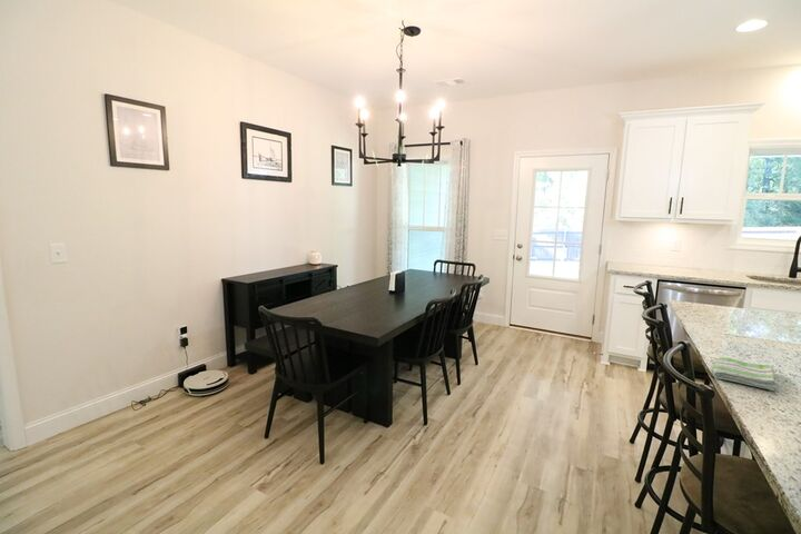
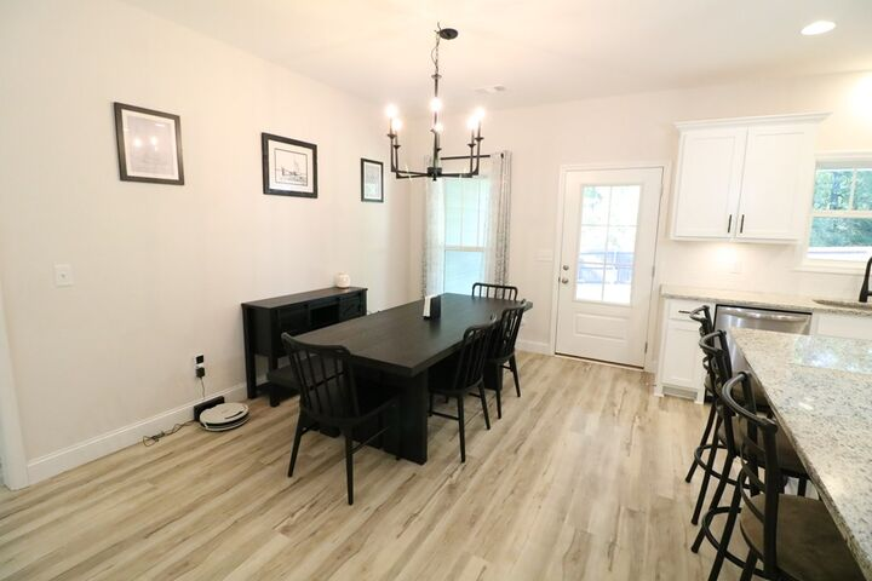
- dish towel (744, 370)
